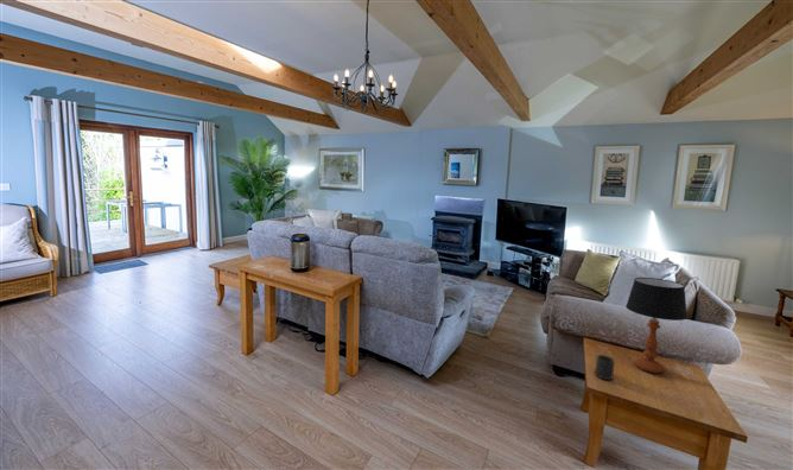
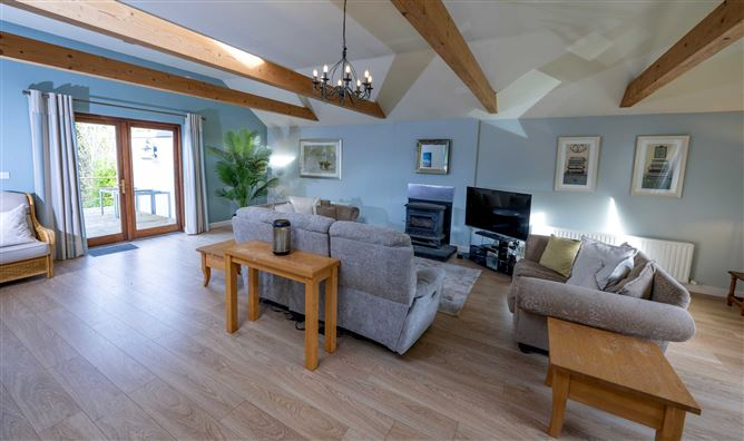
- table lamp (653, 325)
- mug (603, 366)
